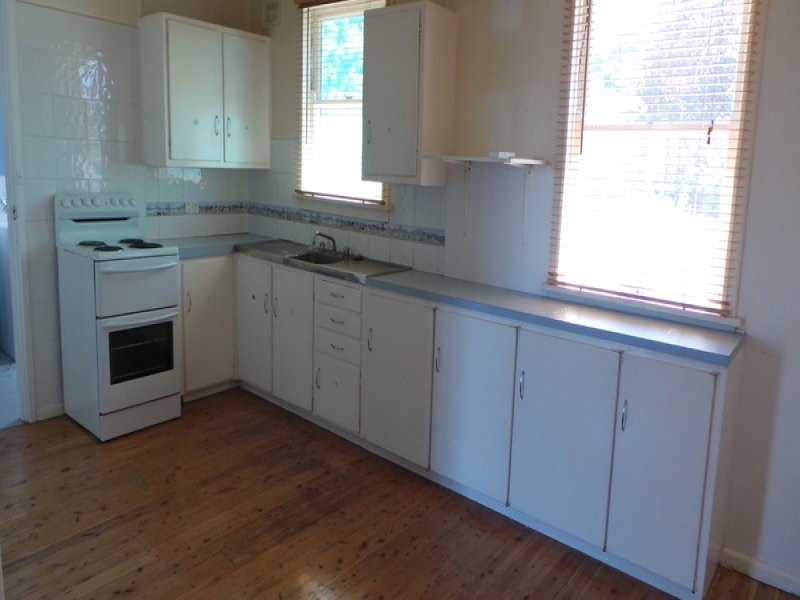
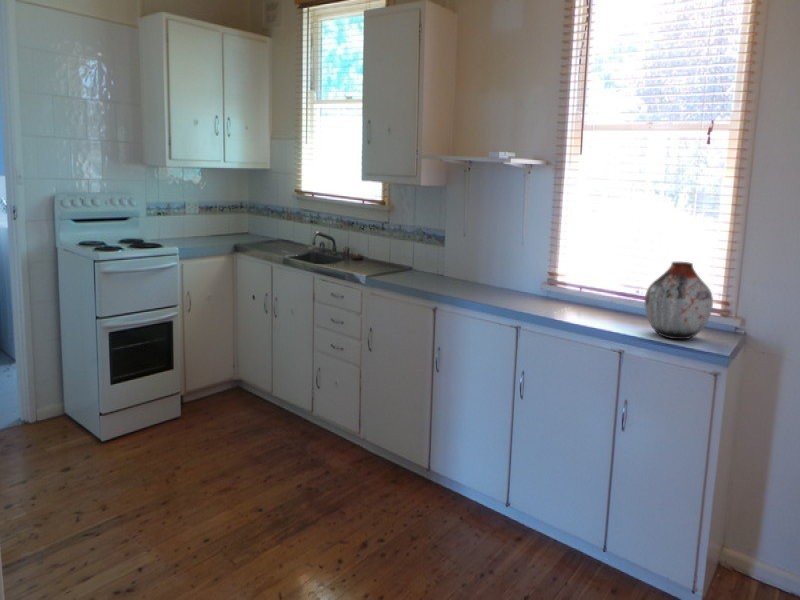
+ vase (678, 300)
